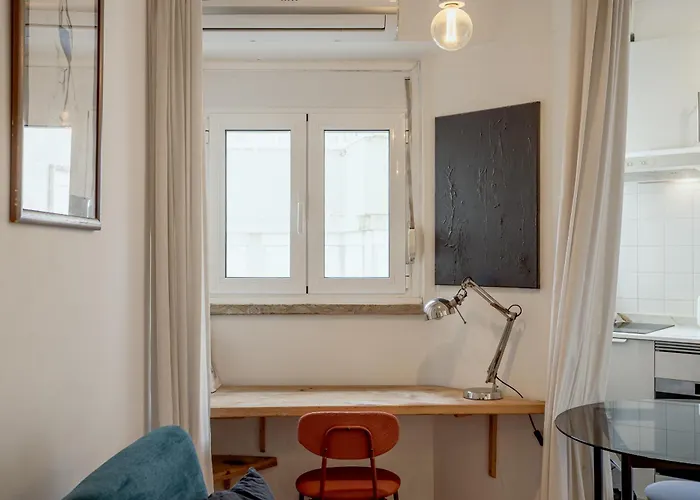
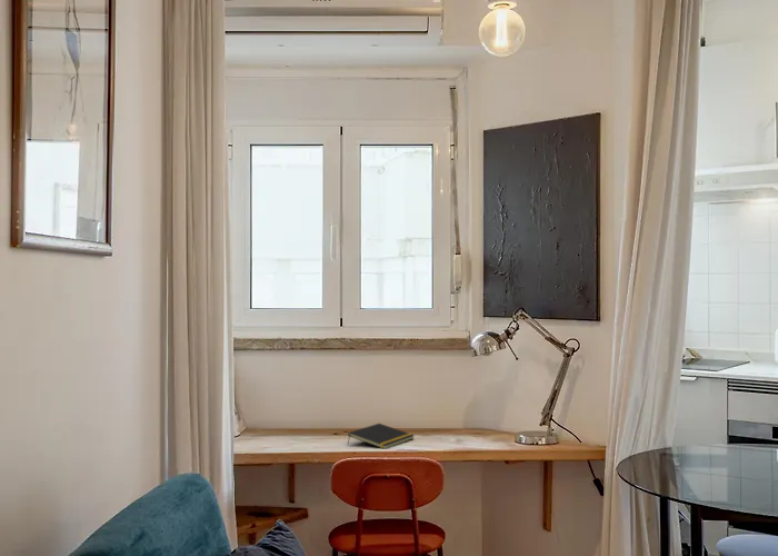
+ notepad (381, 435)
